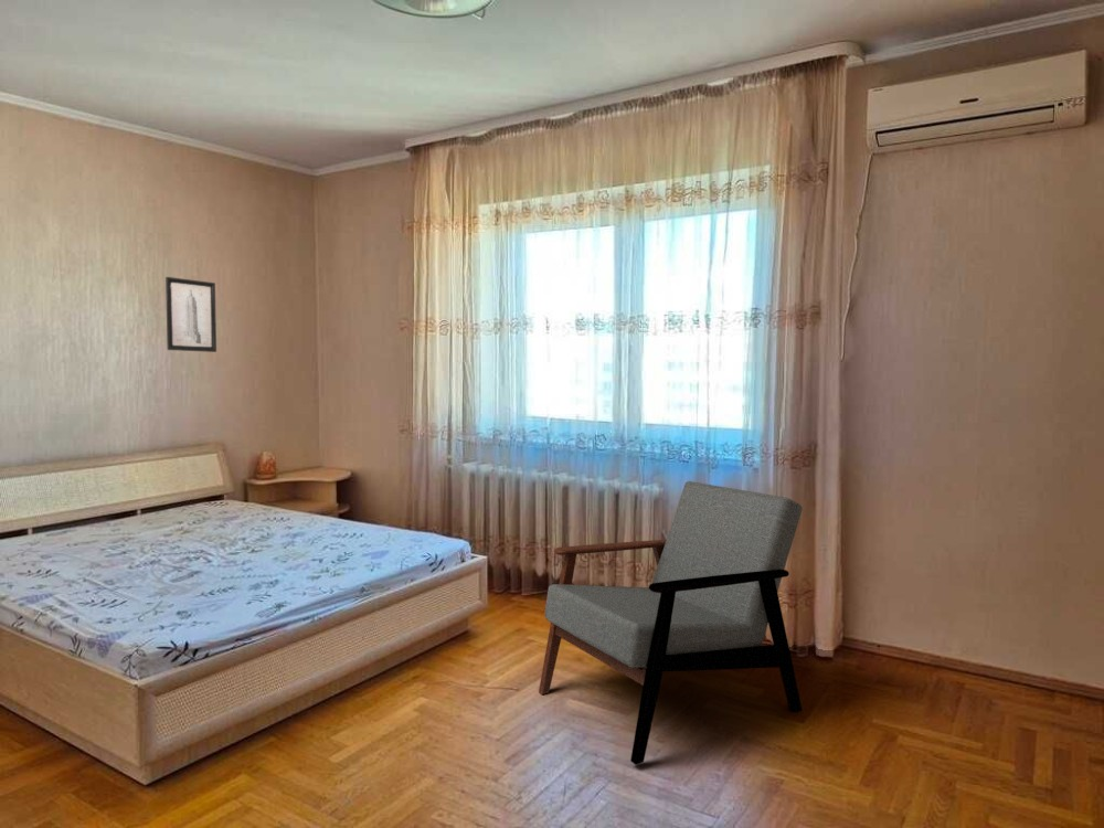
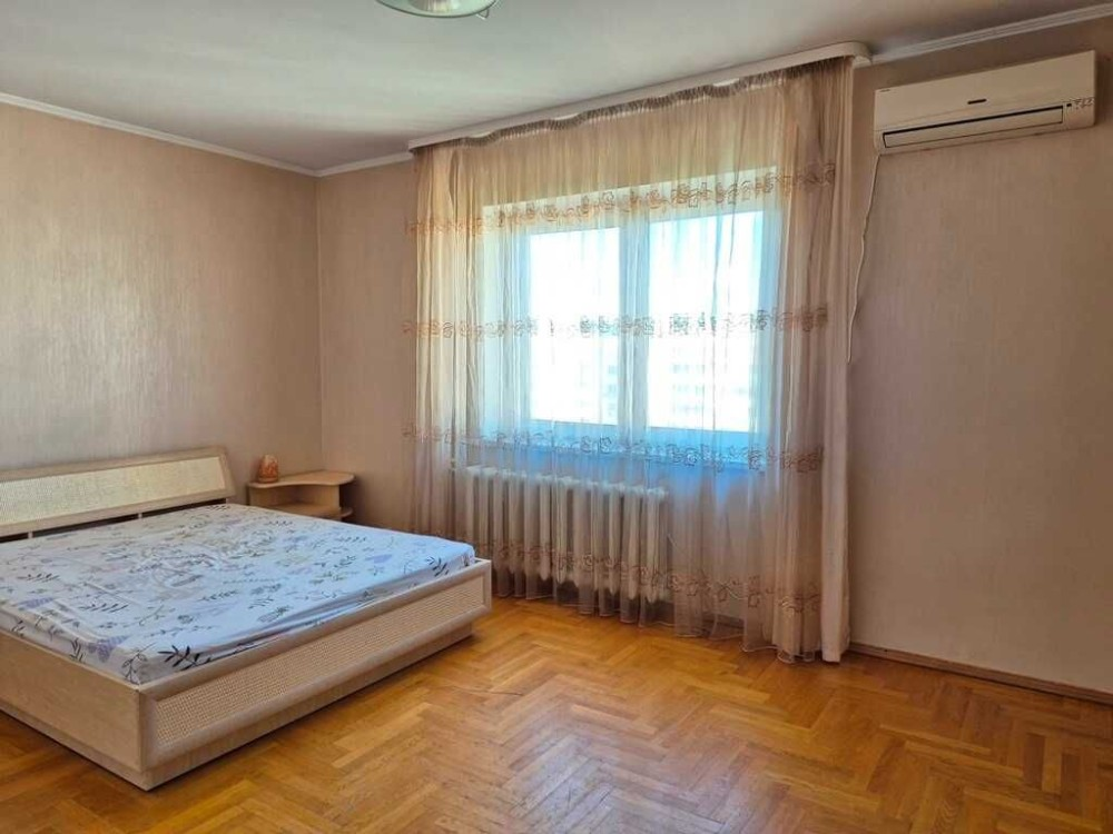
- wall art (191, 315)
- armchair (670, 597)
